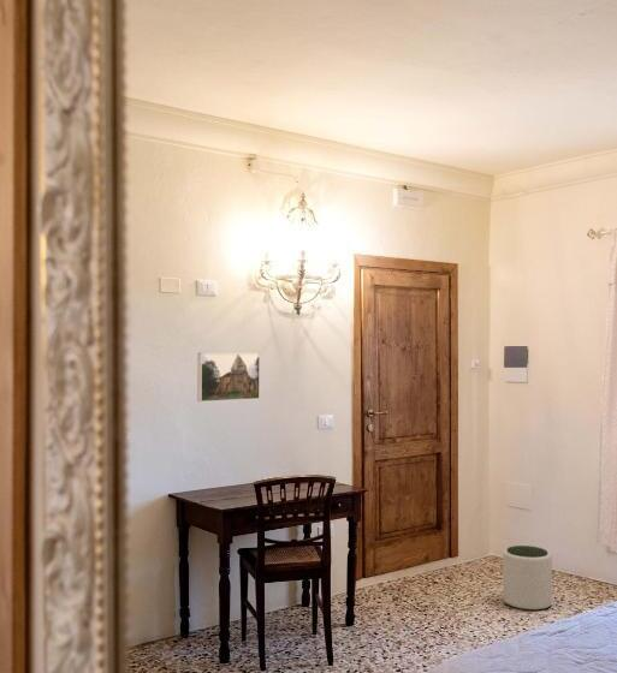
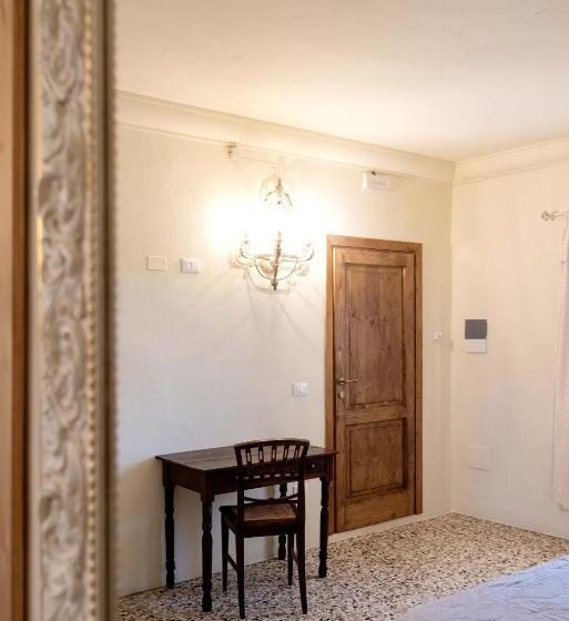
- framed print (229, 376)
- plant pot (527, 577)
